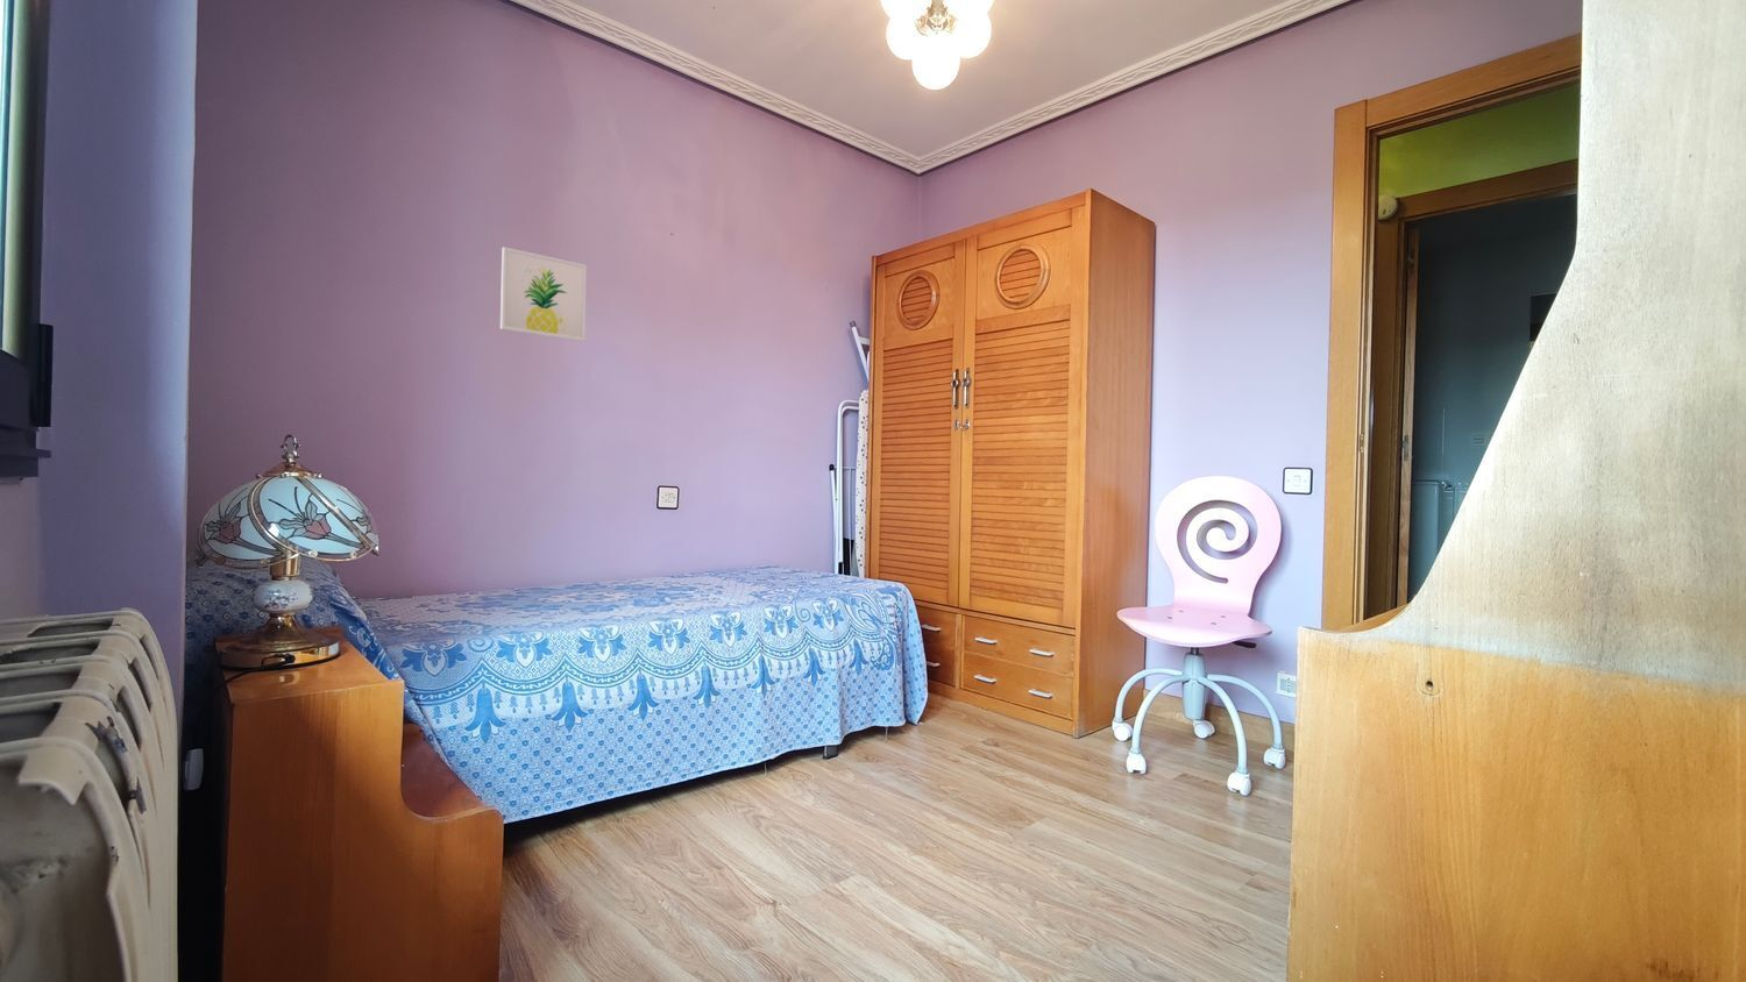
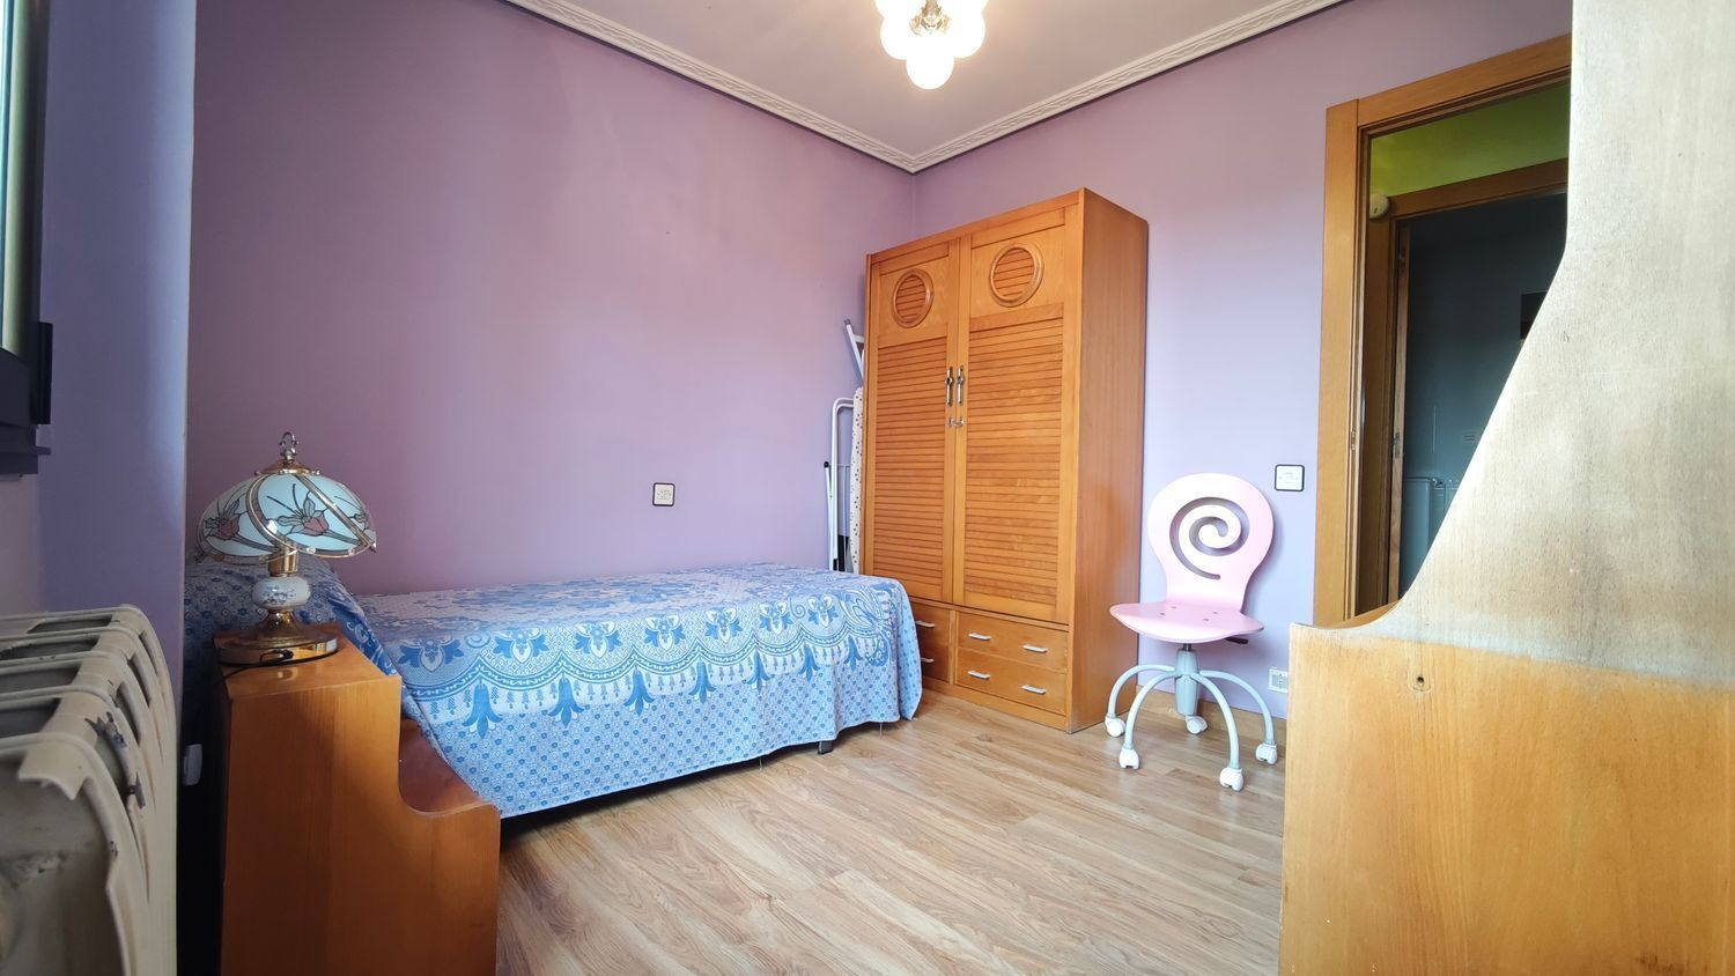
- wall art (544, 295)
